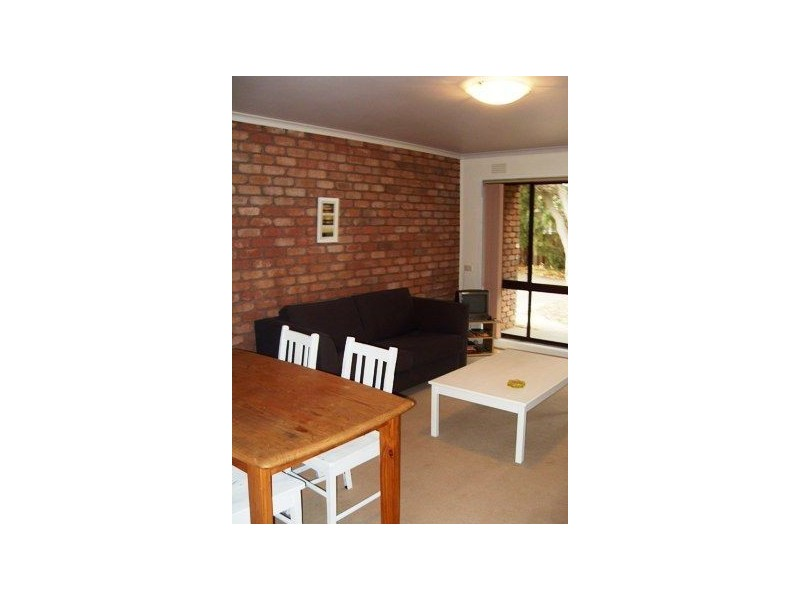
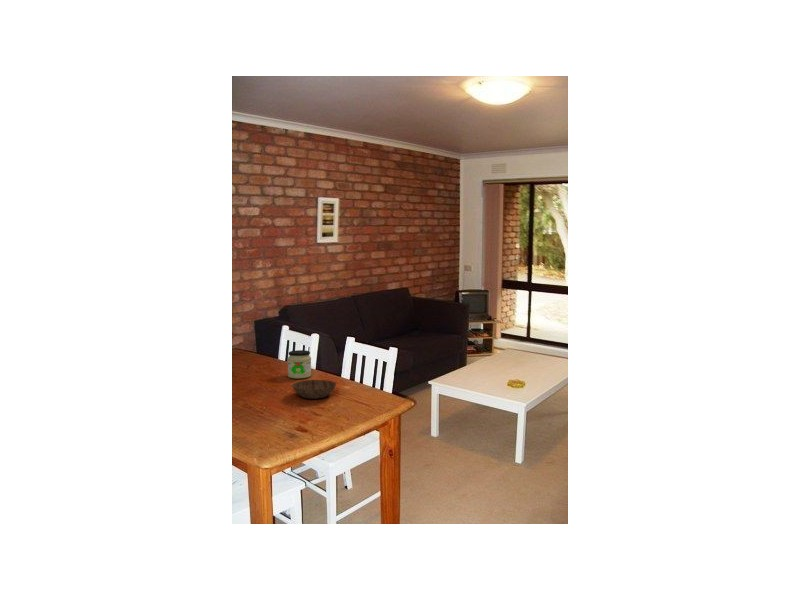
+ bowl (314, 390)
+ jar (299, 364)
